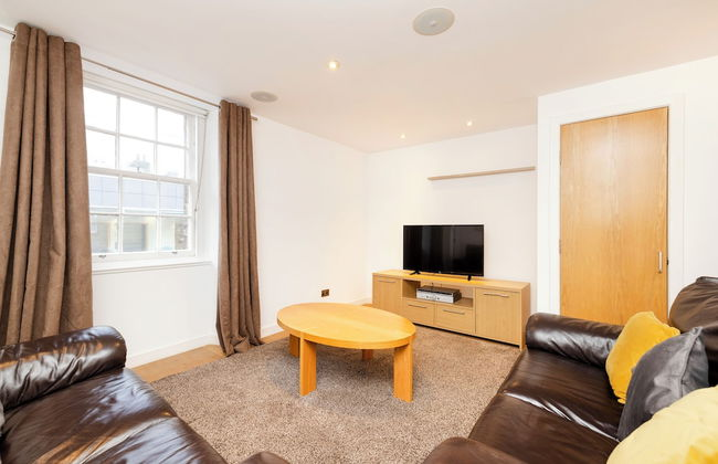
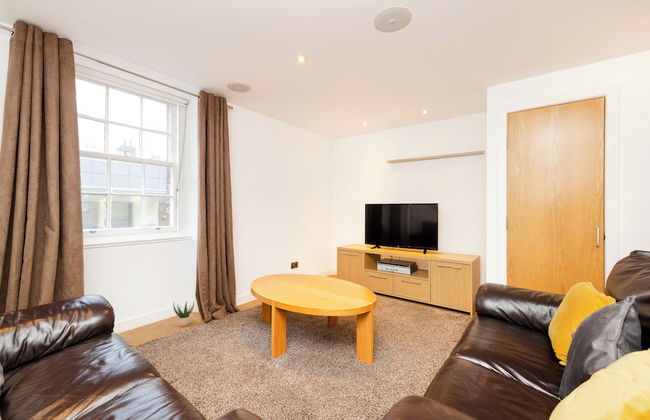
+ potted plant (184, 311)
